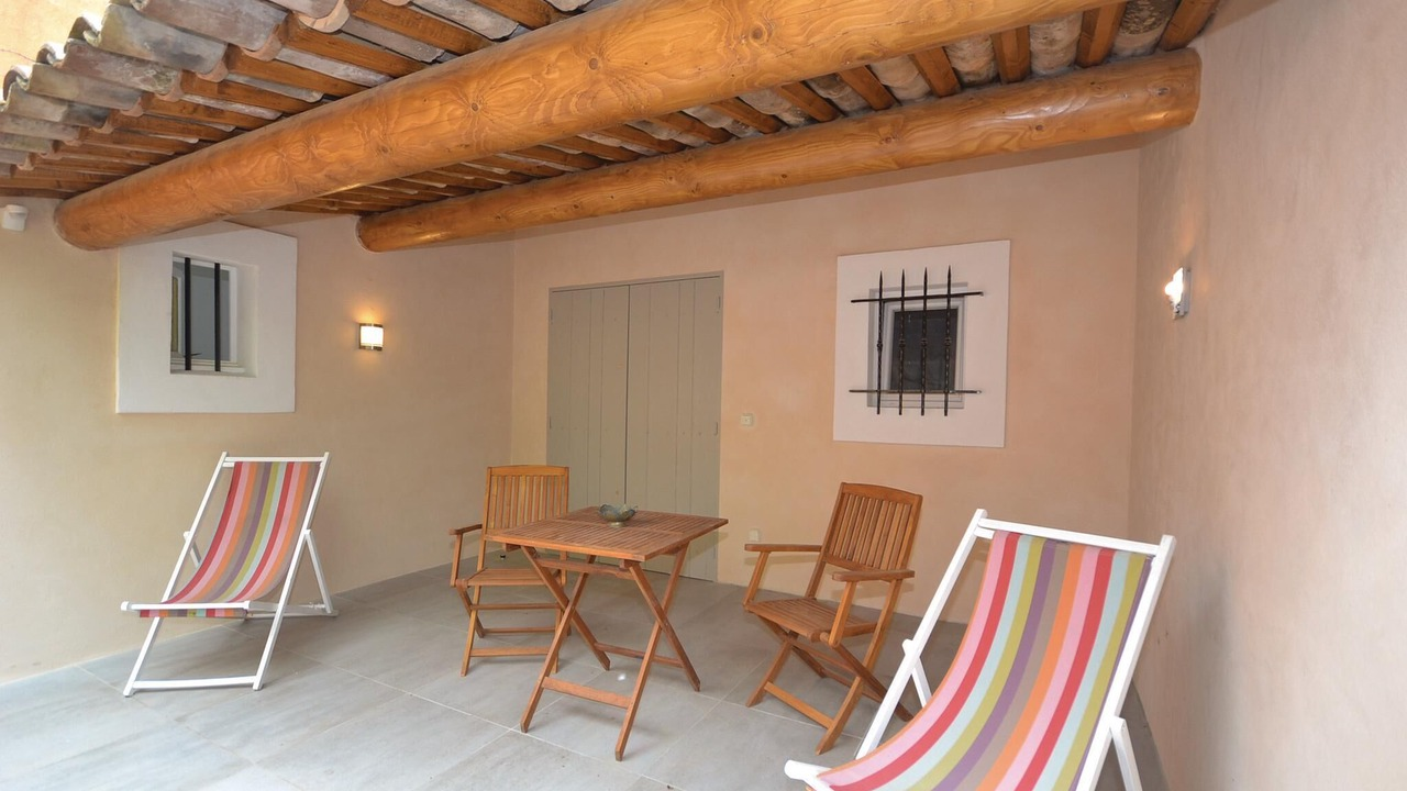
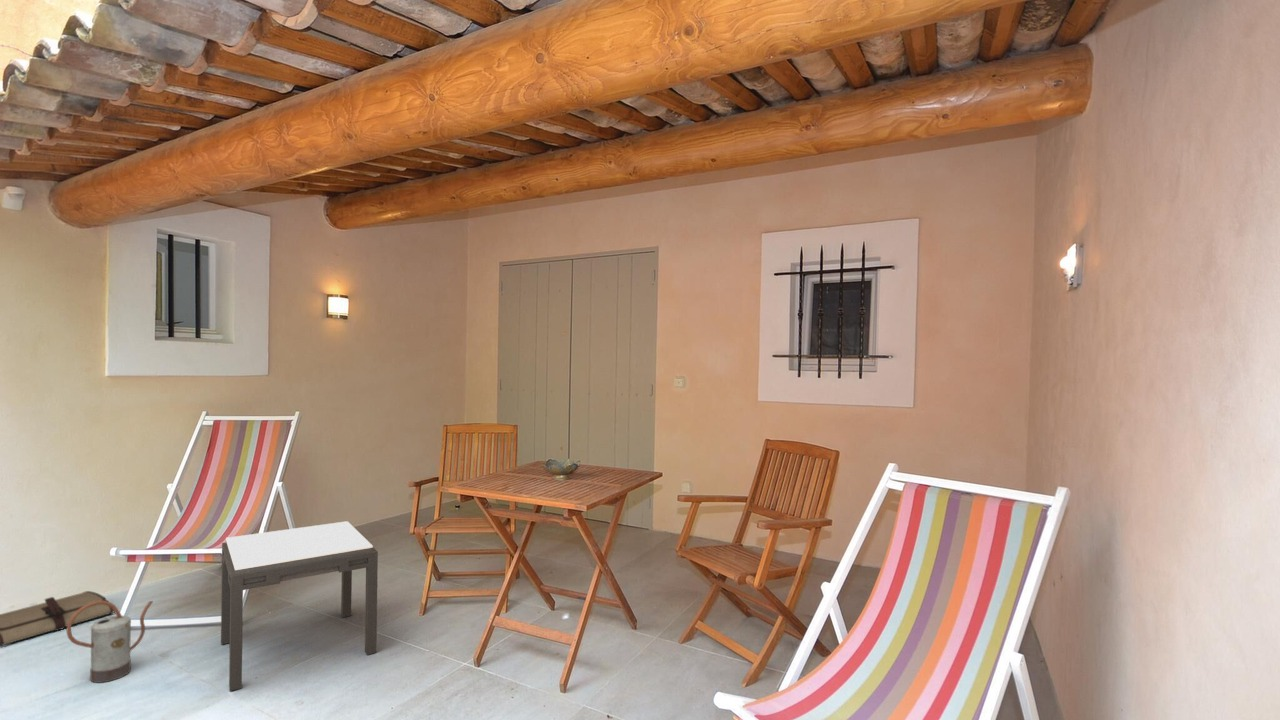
+ watering can (111, 635)
+ tool roll (45, 610)
+ side table (297, 578)
